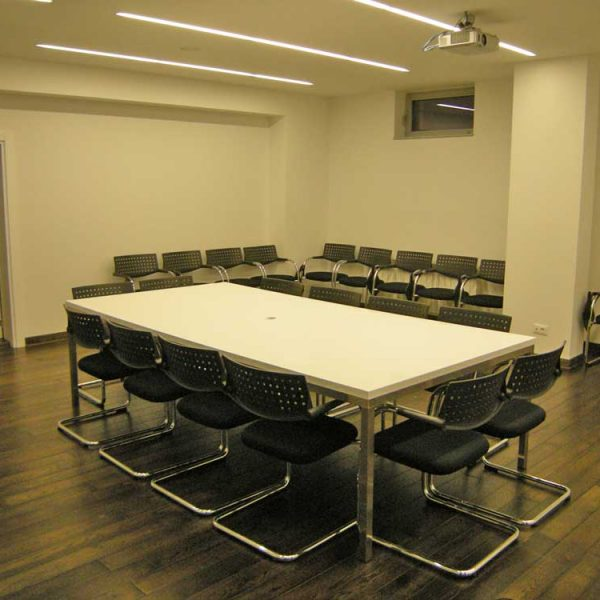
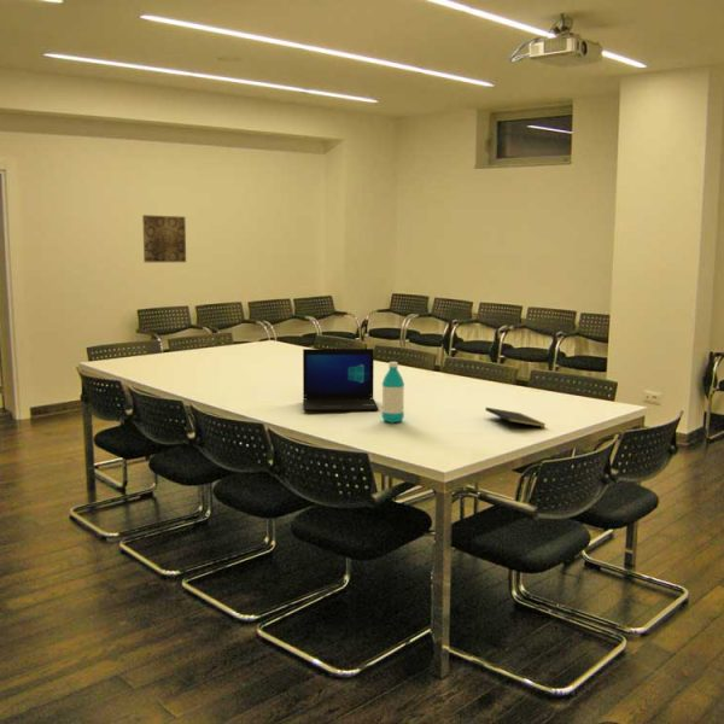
+ wall art (164, 239)
+ laptop (339, 379)
+ notepad (514, 416)
+ water bottle (392, 391)
